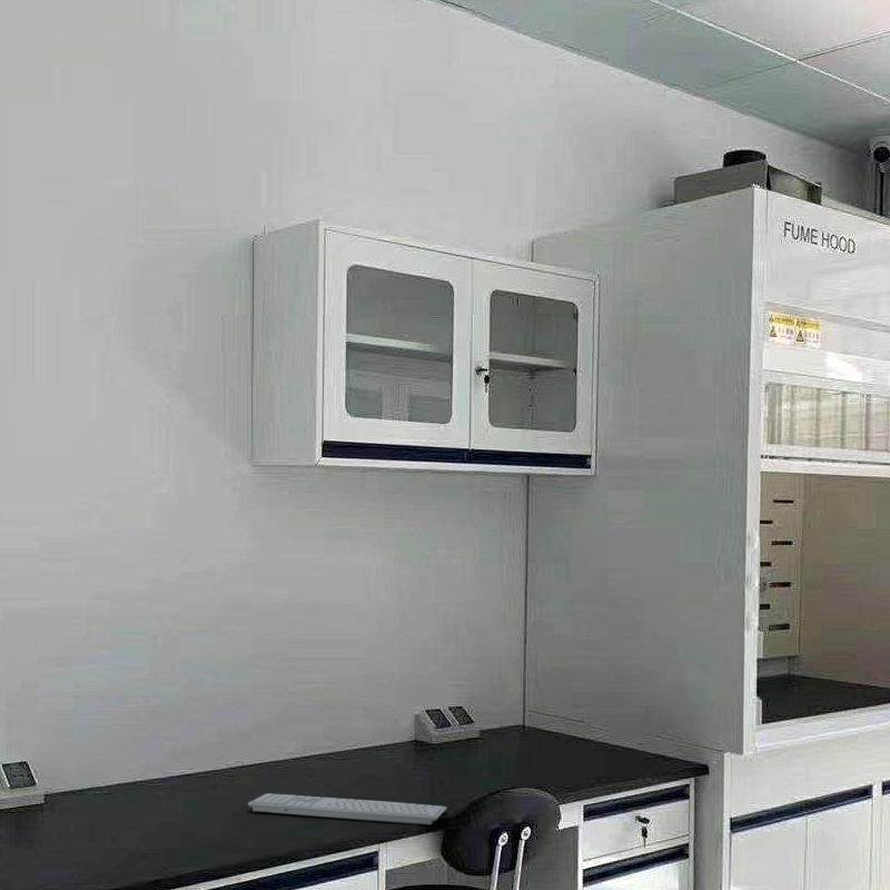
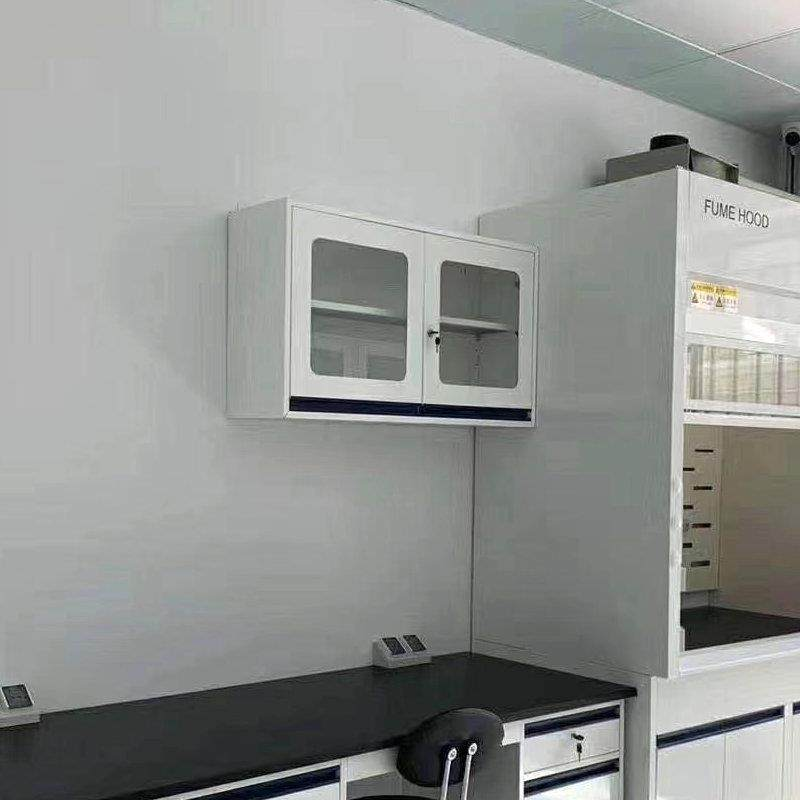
- keyboard (347, 807)
